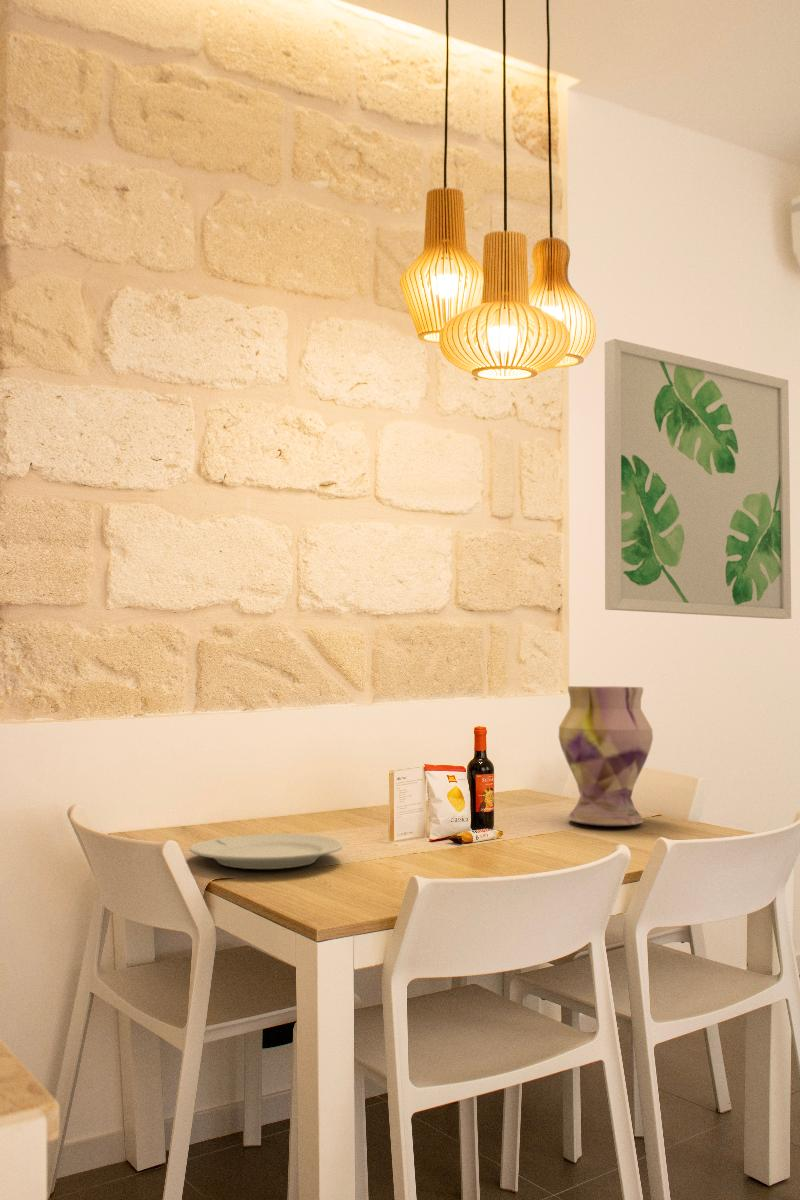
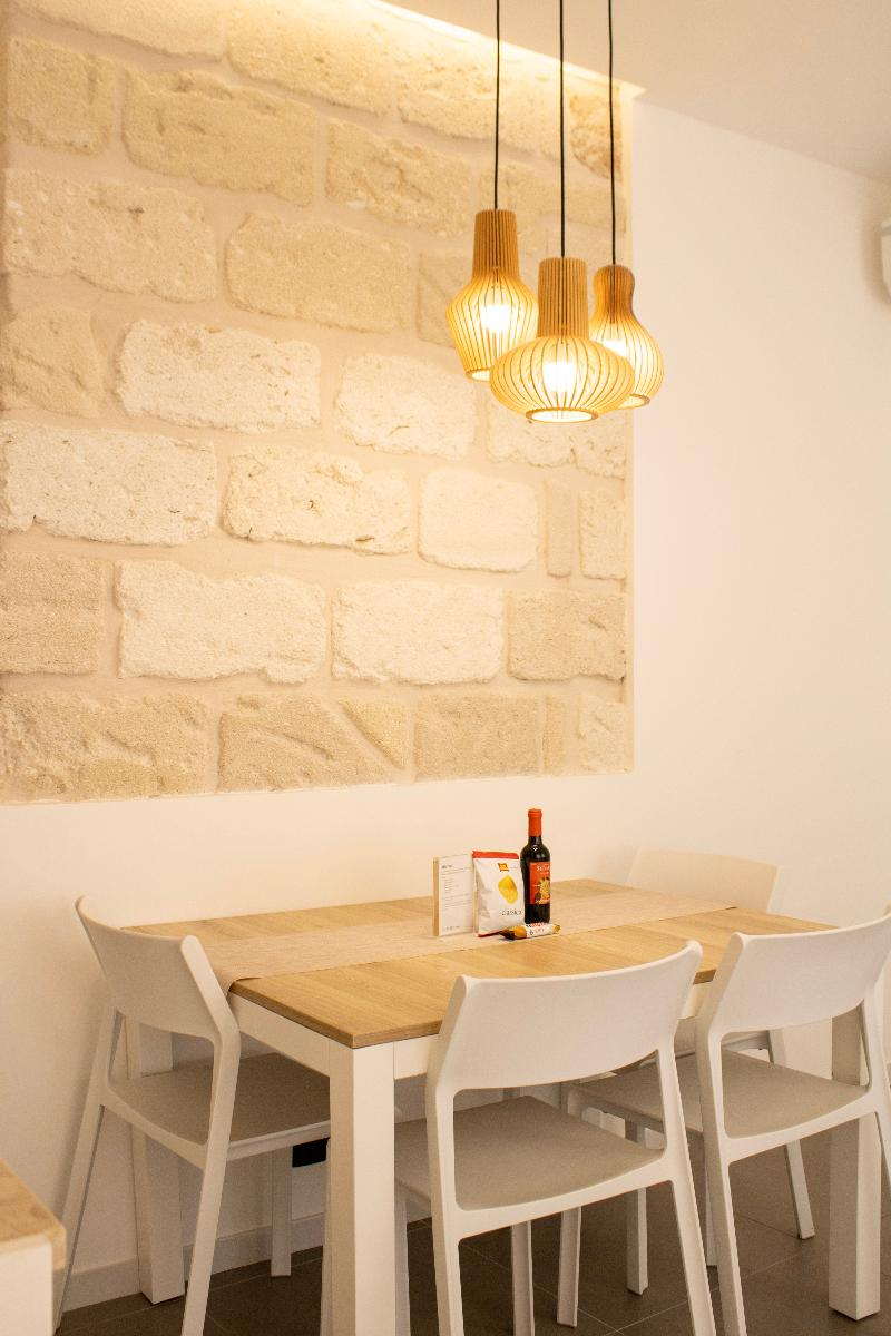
- vase (605, 754)
- wall art (702, 487)
- chinaware (266, 852)
